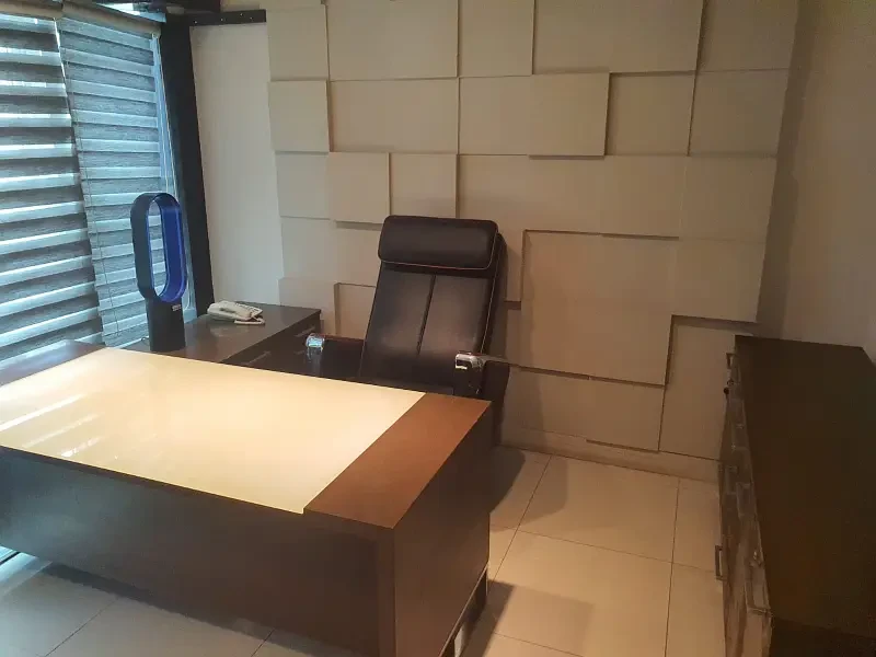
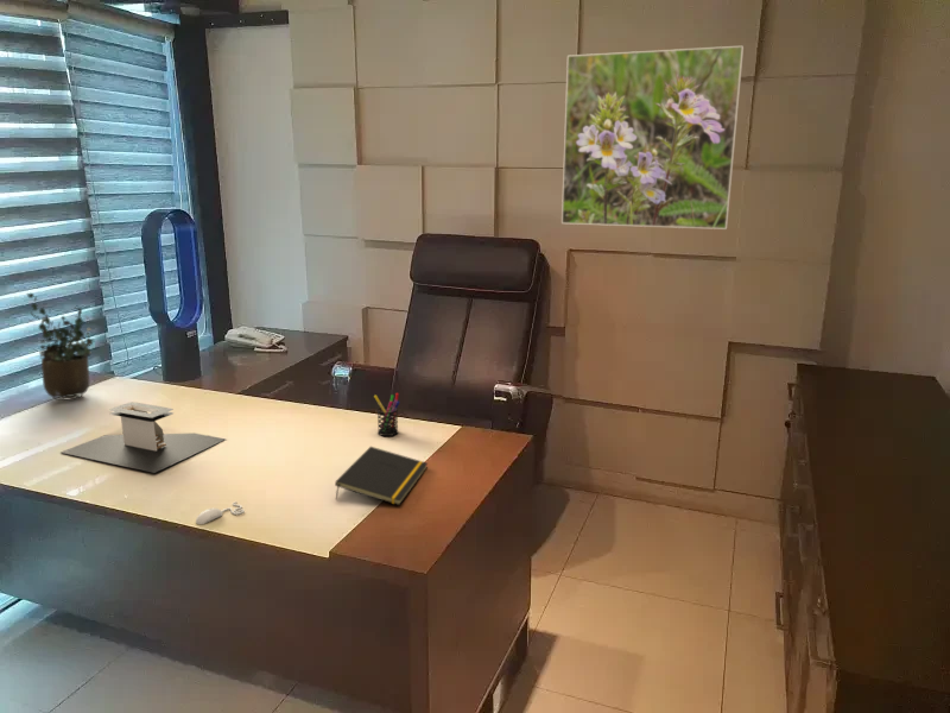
+ potted plant (62, 346)
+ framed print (646, 140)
+ pen holder (388, 411)
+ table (142, 427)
+ notepad (384, 473)
+ computer mouse (222, 511)
